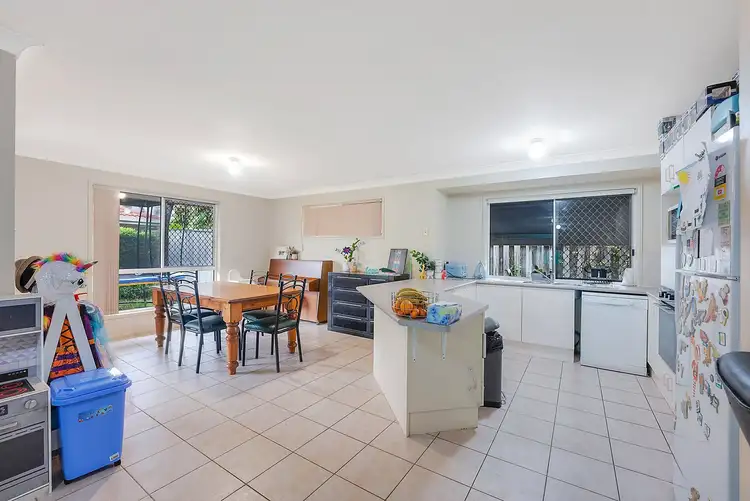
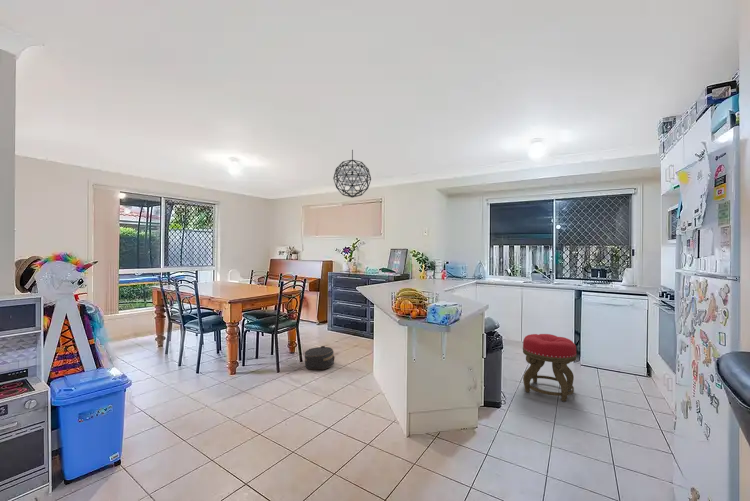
+ stool (548, 361)
+ hat box (320, 356)
+ pendant light (352, 173)
